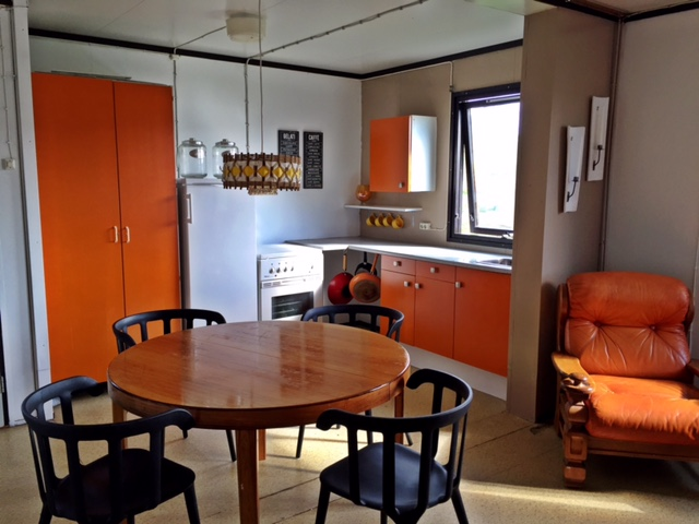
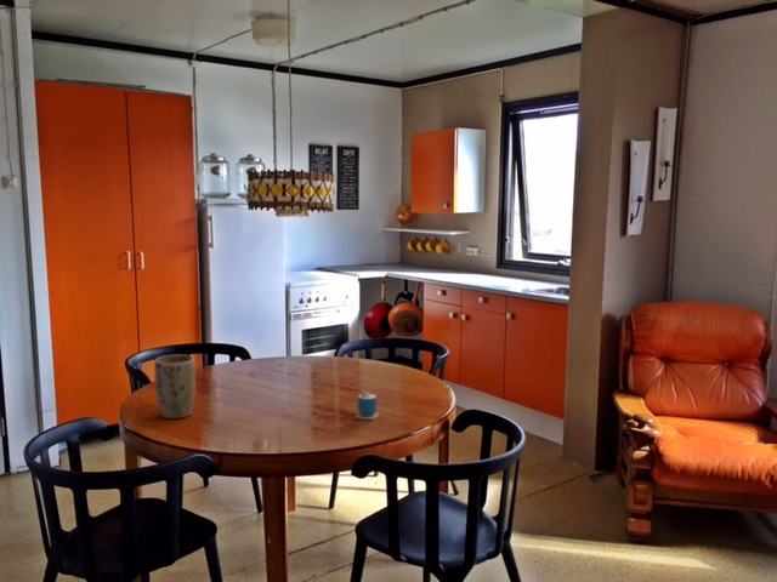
+ cup (367, 399)
+ plant pot (175, 386)
